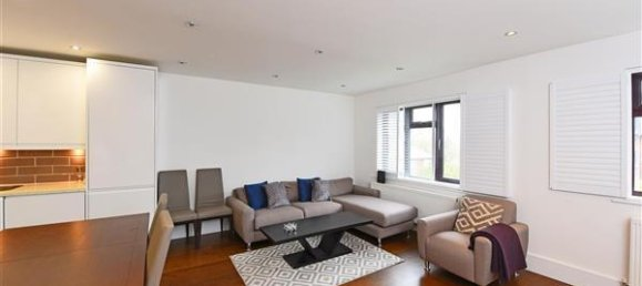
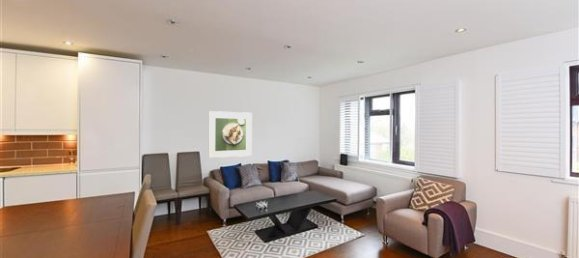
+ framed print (231, 134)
